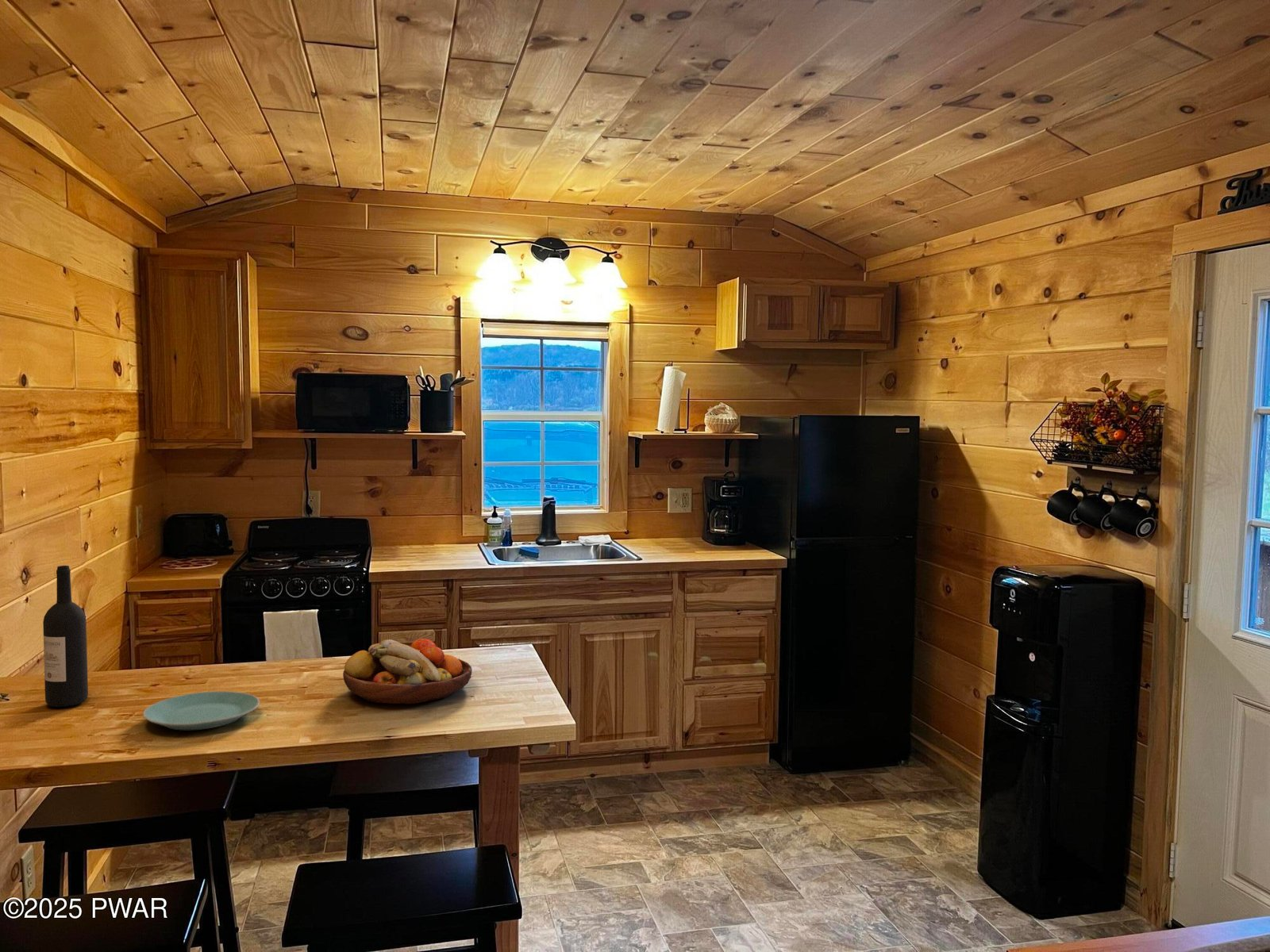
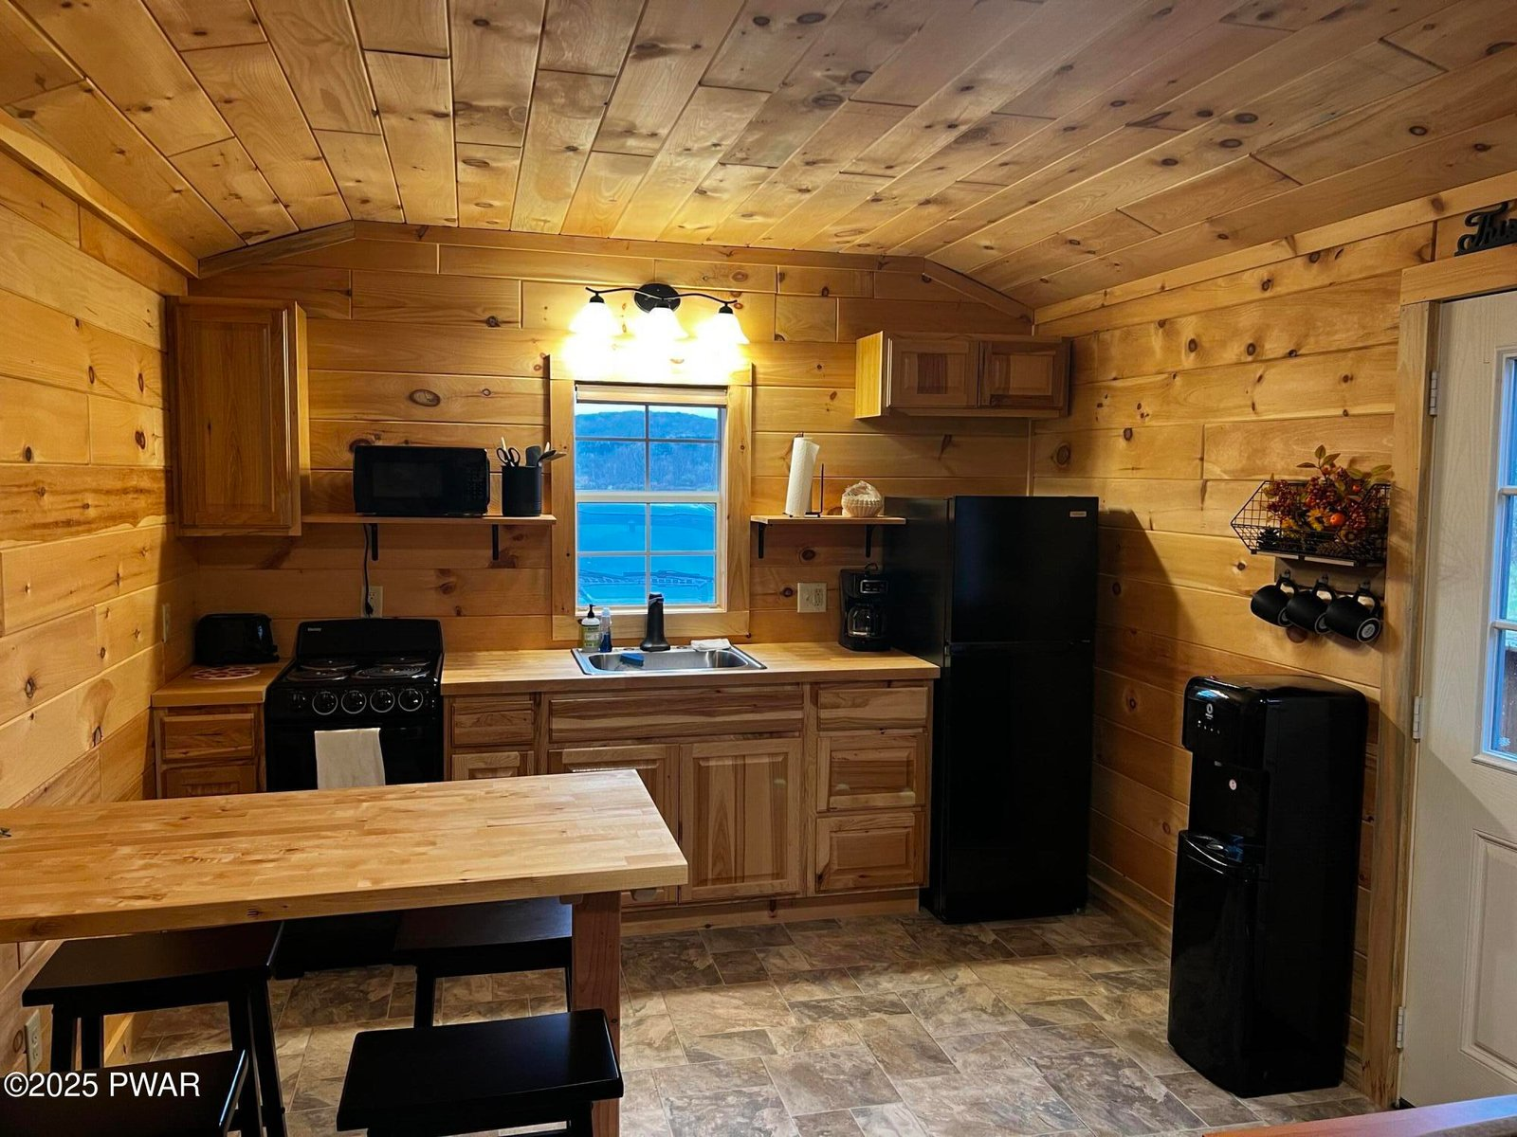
- plate (202, 712)
- fruit bowl (409, 664)
- wine bottle (65, 635)
